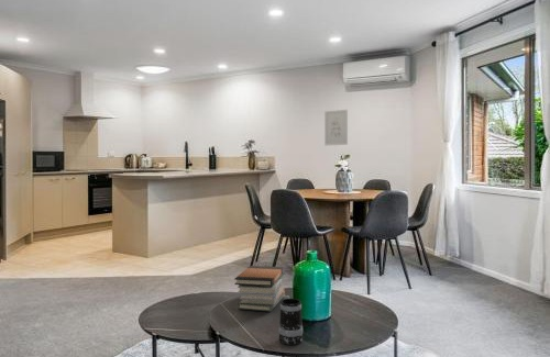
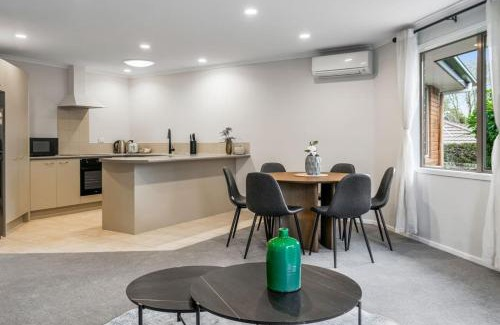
- mug (289, 319)
- book stack (261, 287)
- wall art (336, 127)
